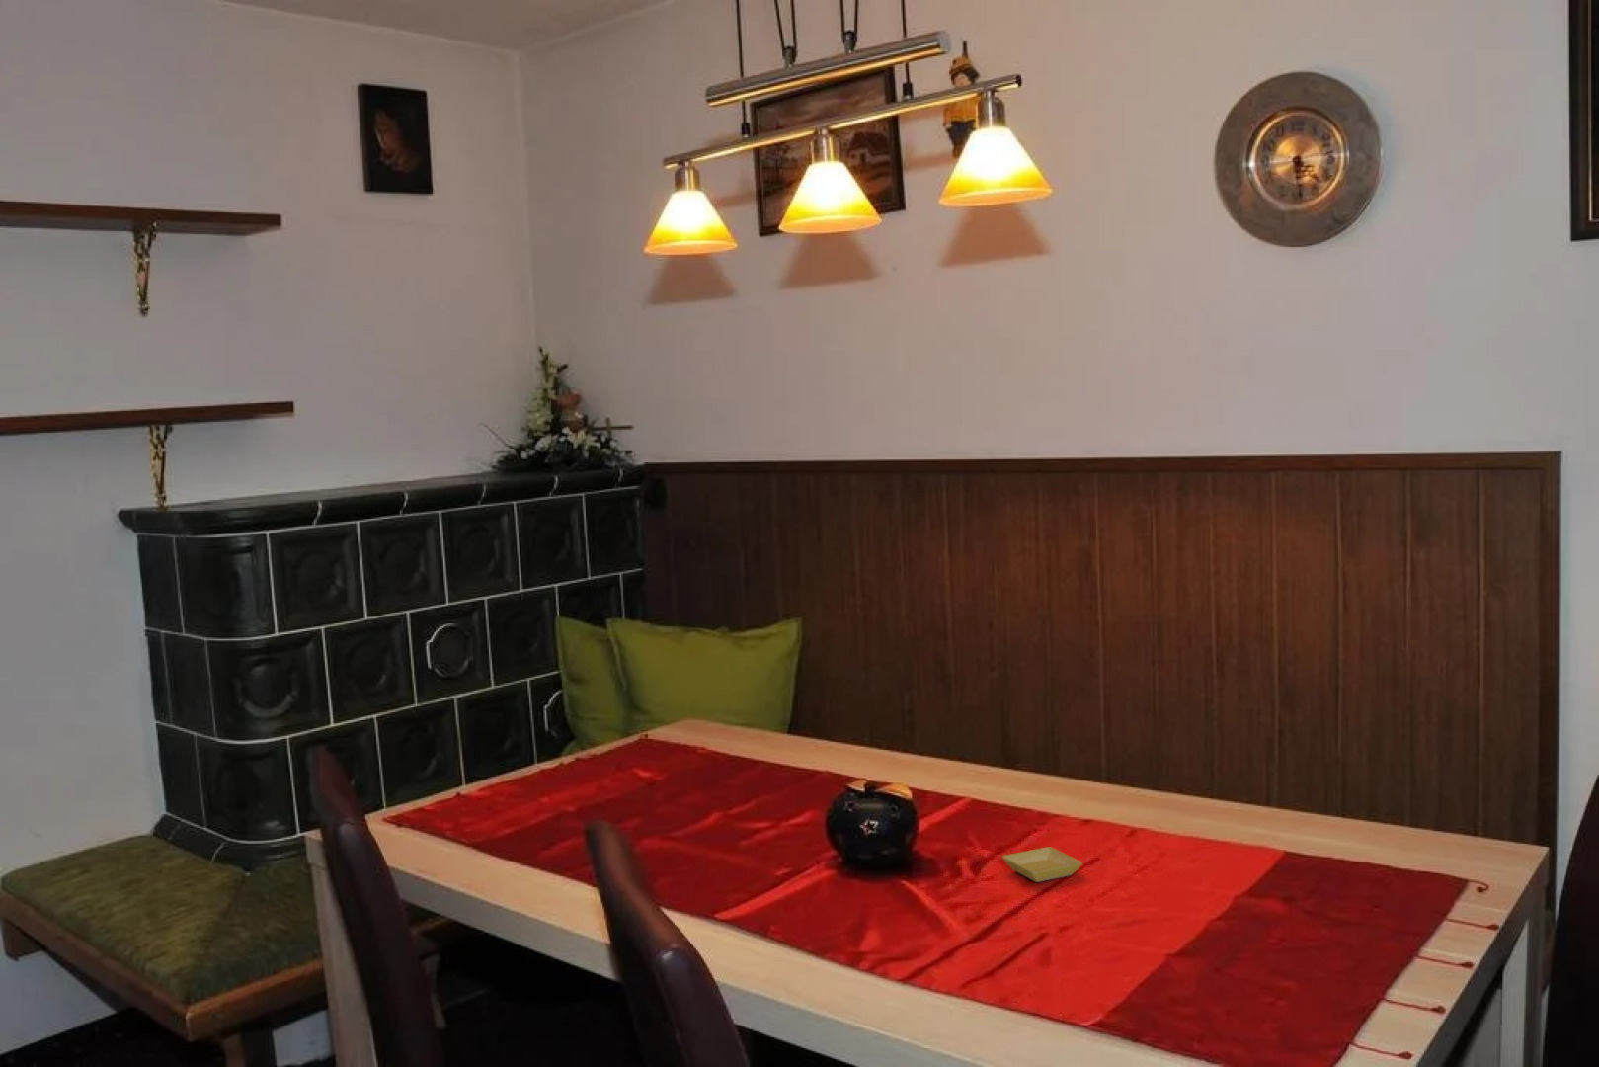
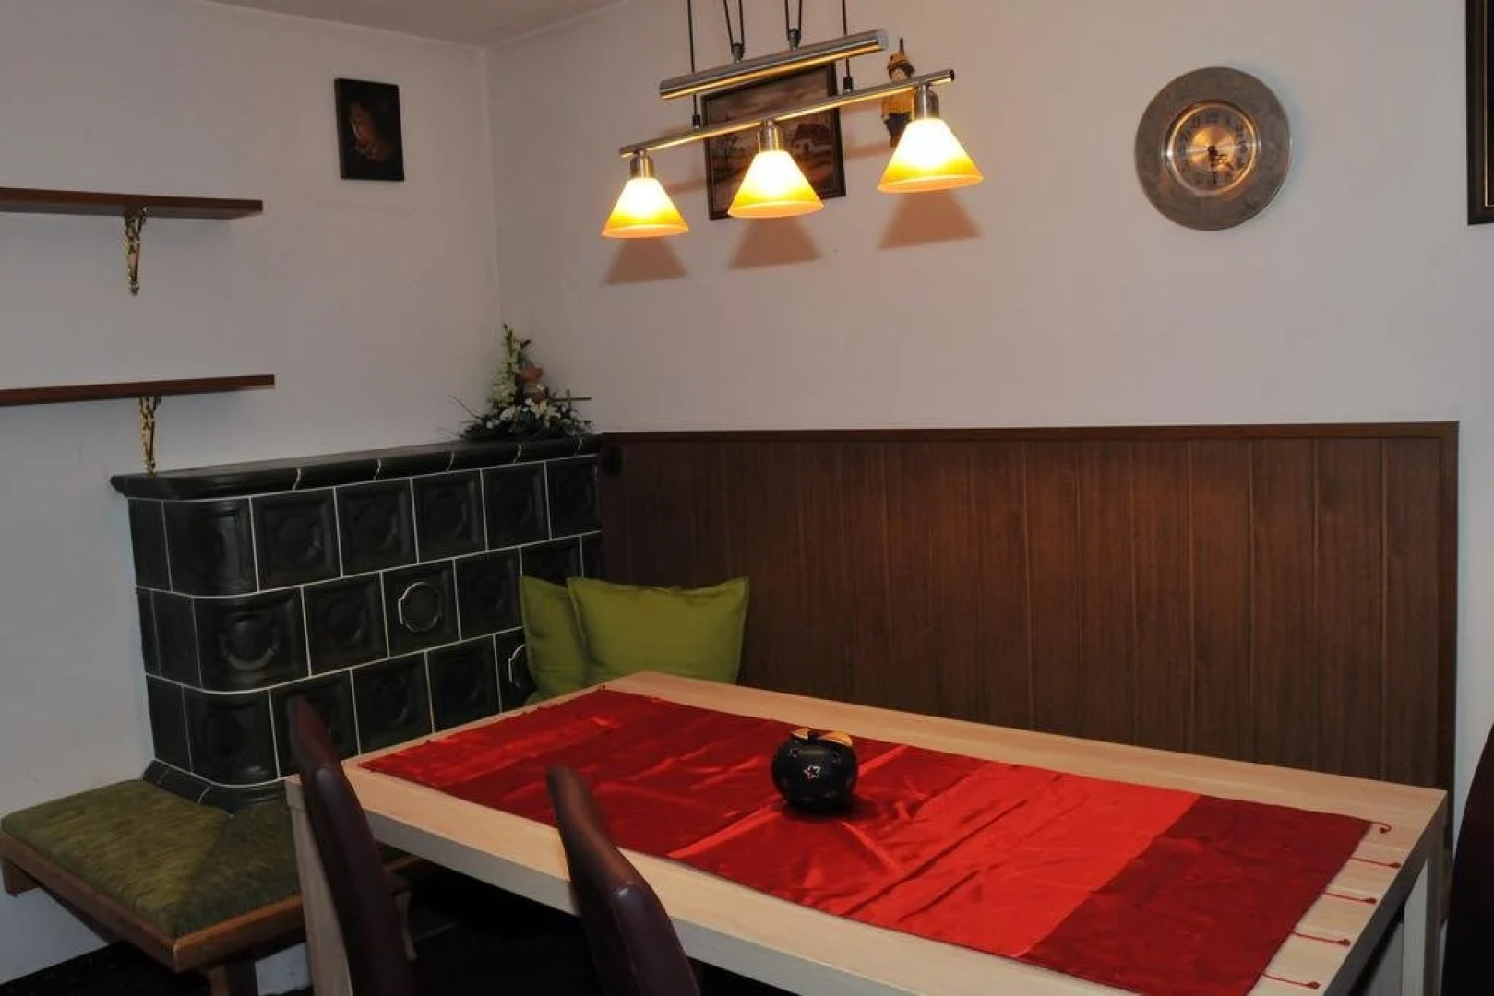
- saucer (1042, 866)
